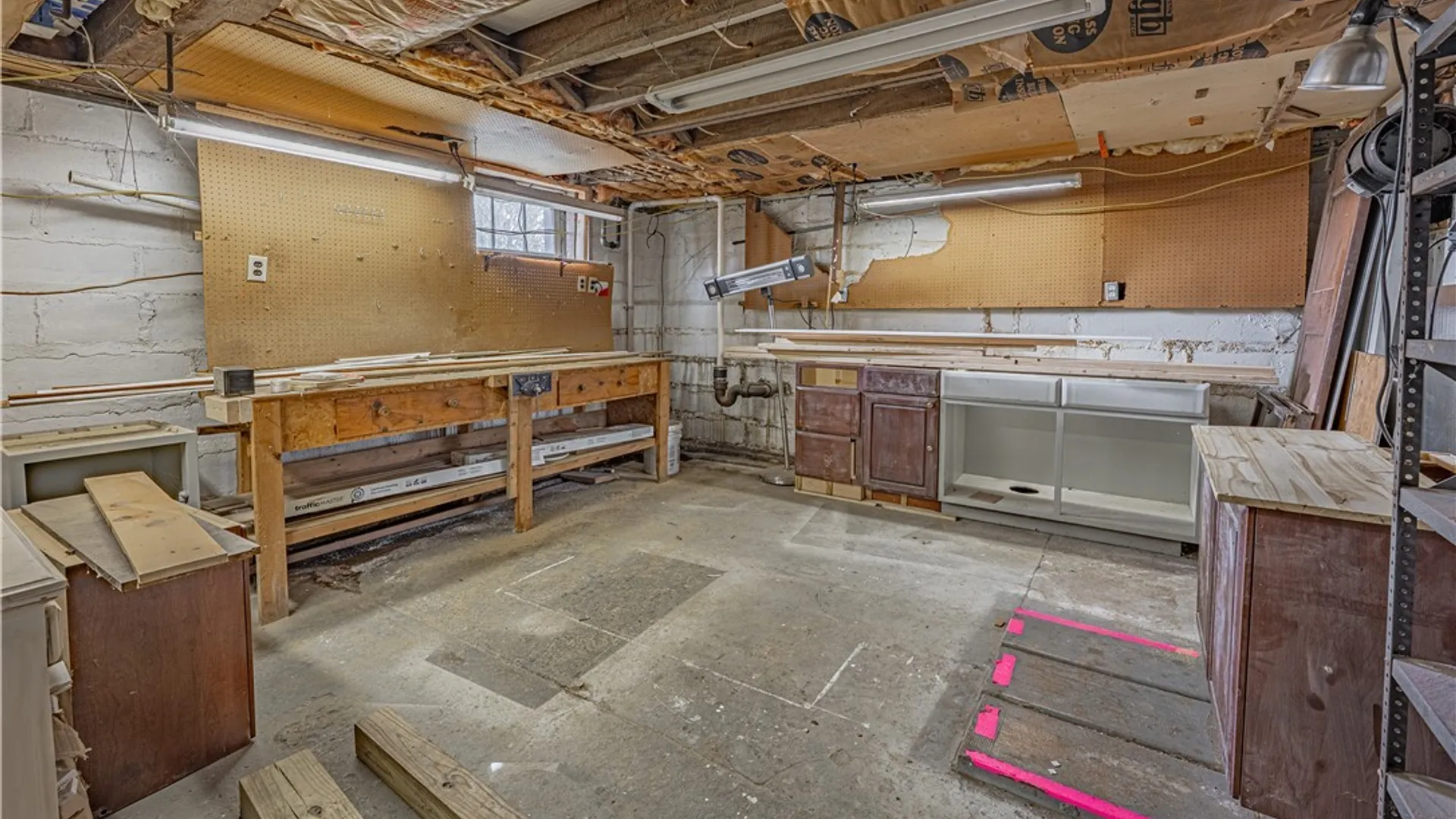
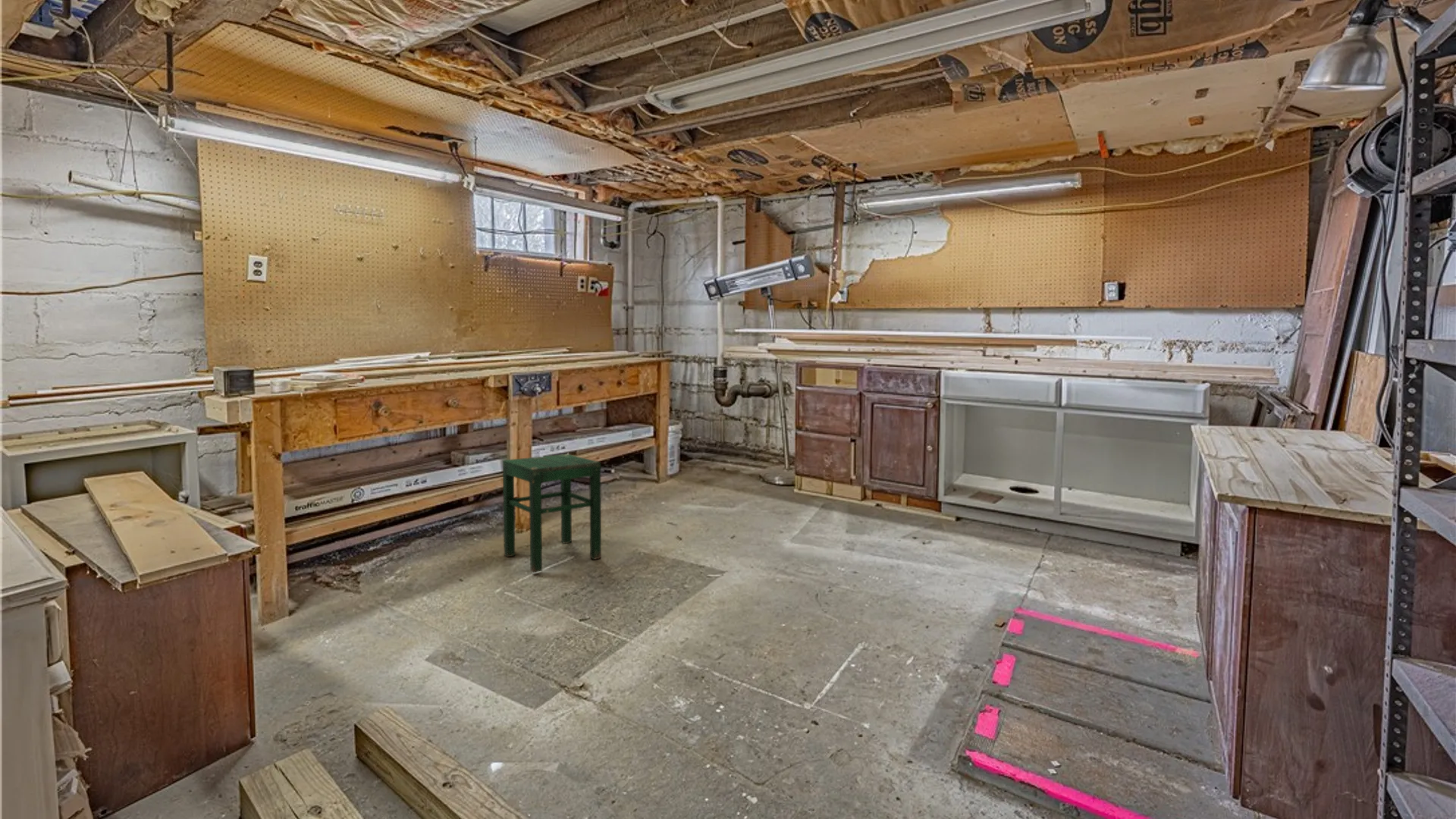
+ stool (551, 509)
